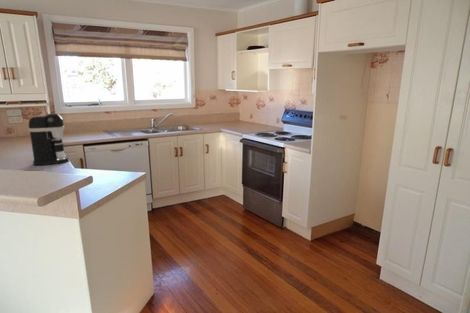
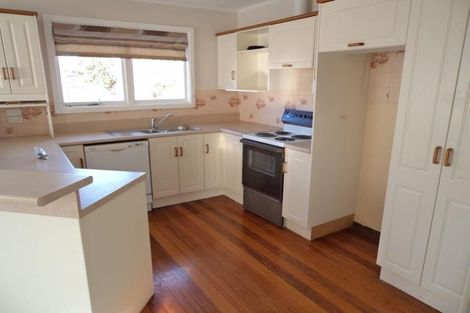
- coffee maker (48, 138)
